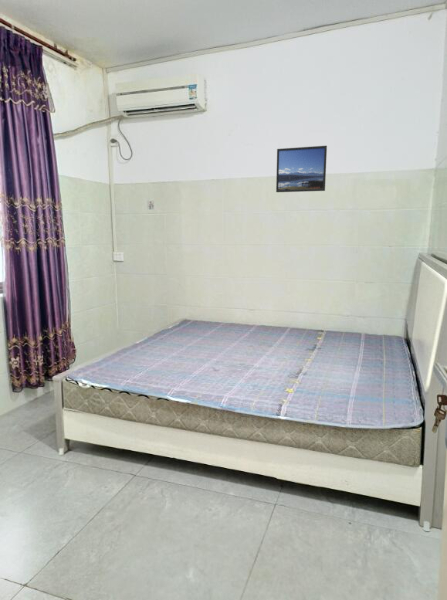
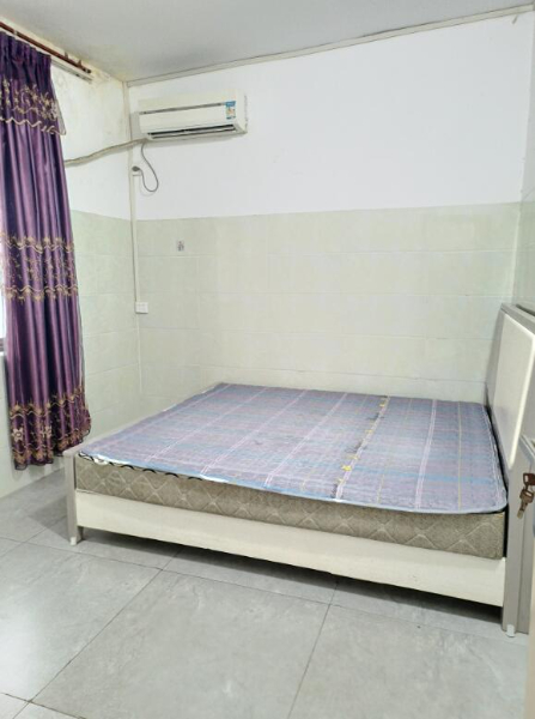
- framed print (300, 169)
